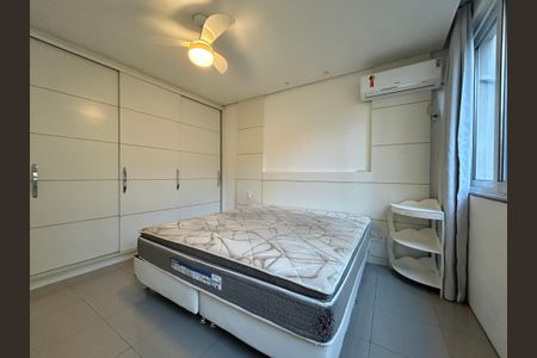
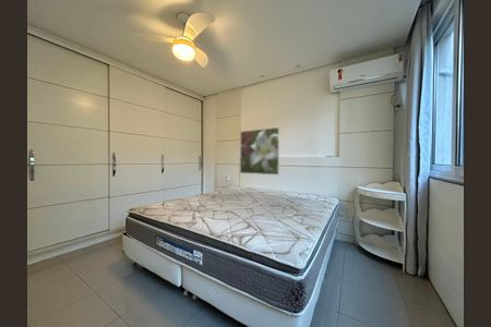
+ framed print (259, 152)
